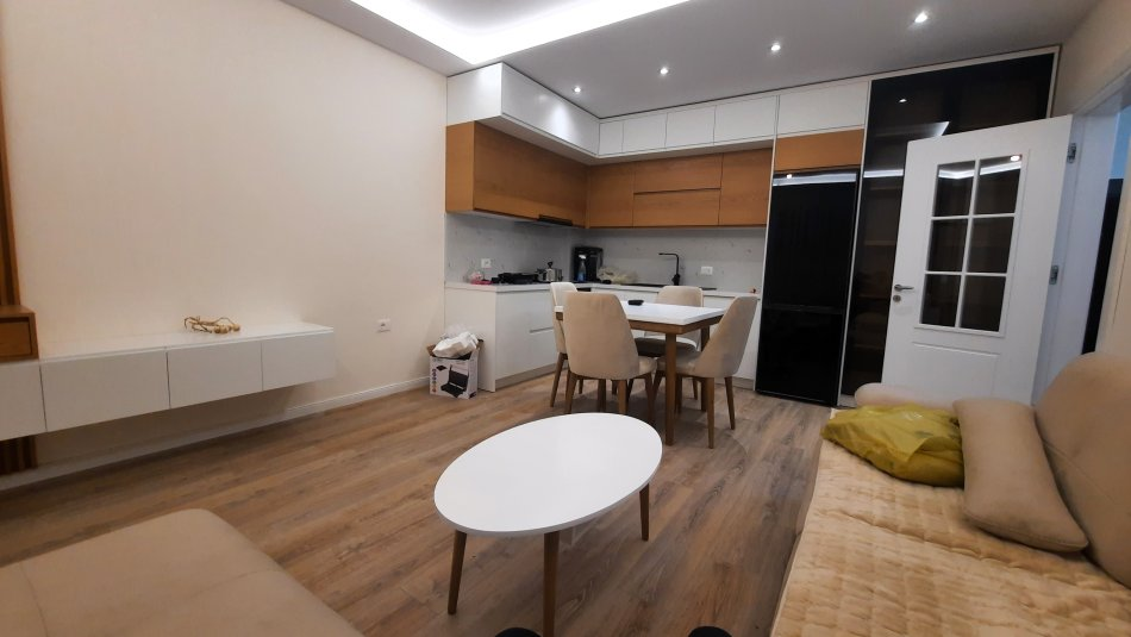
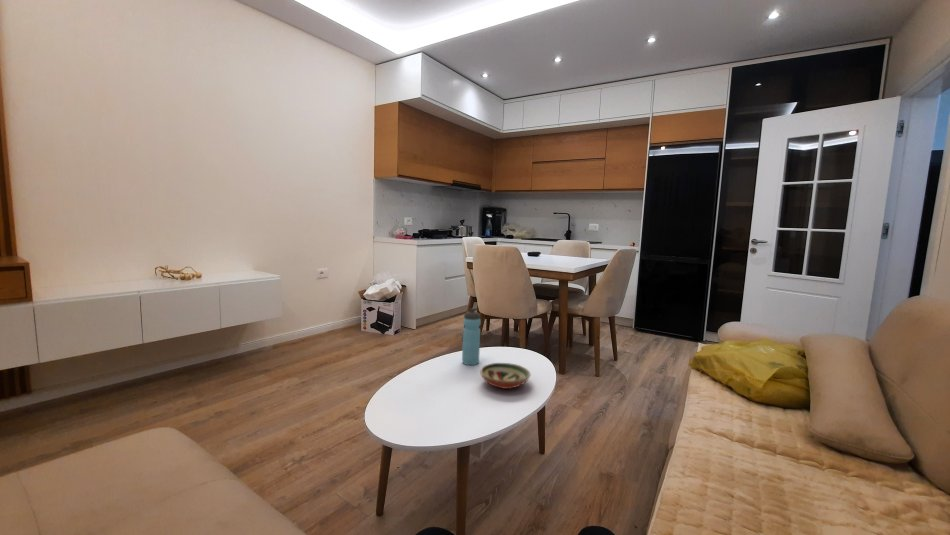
+ water bottle (471, 335)
+ decorative bowl (504, 377)
